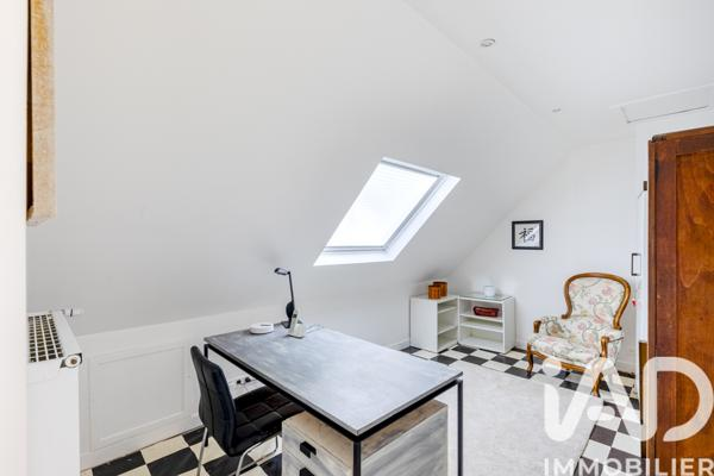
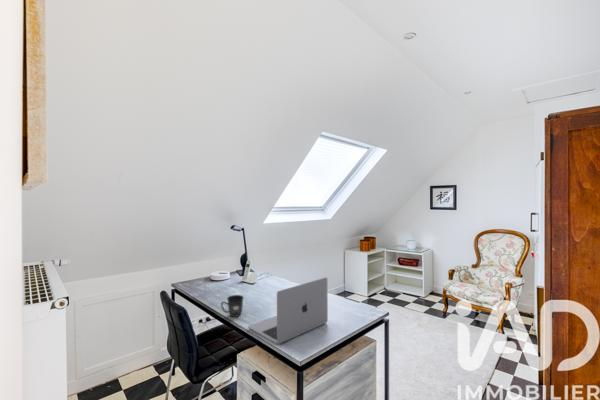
+ laptop (288, 302)
+ mug (232, 306)
